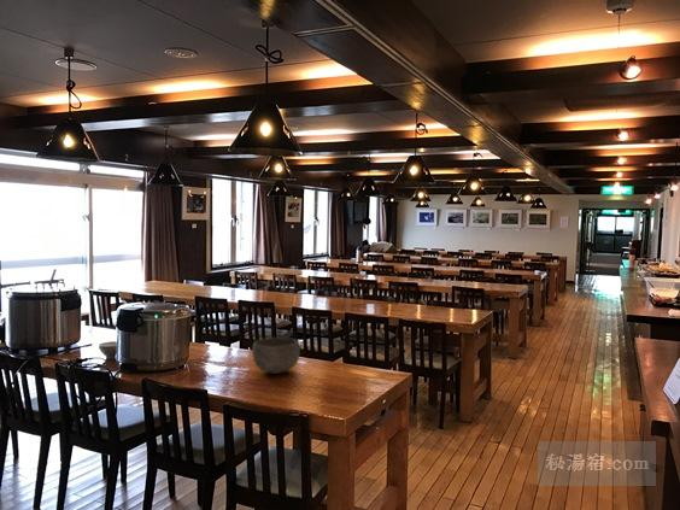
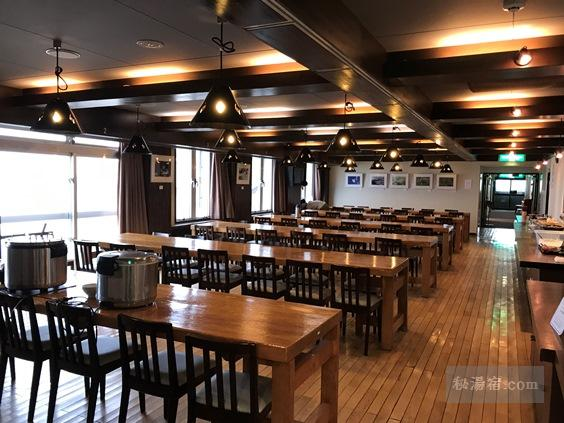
- bowl (275, 356)
